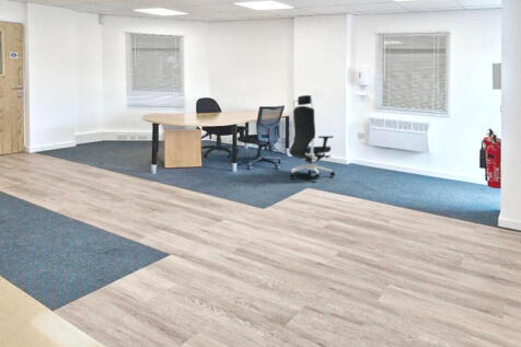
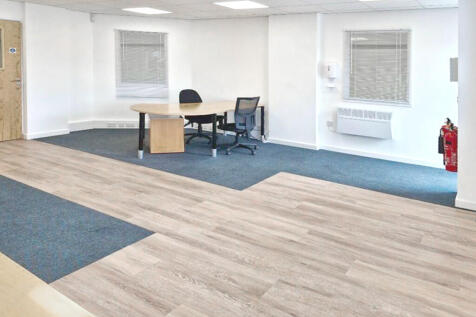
- office chair (308, 136)
